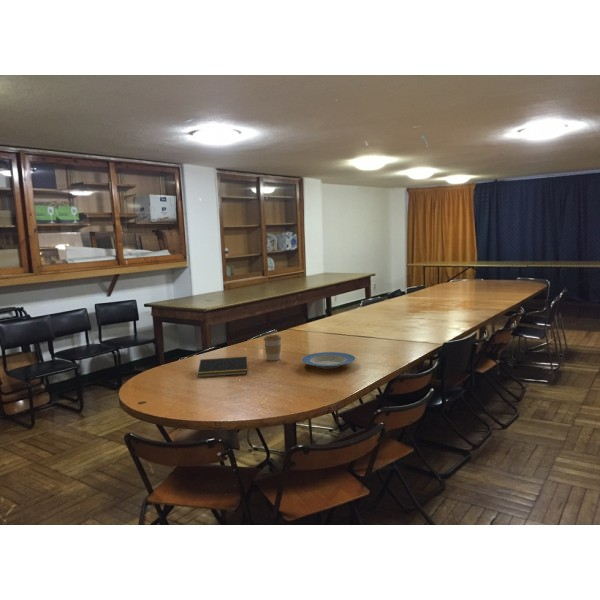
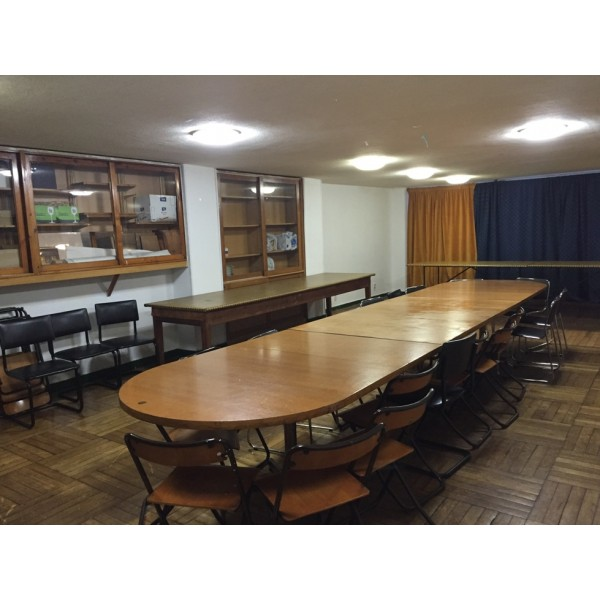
- notepad (223, 366)
- coffee cup (272, 346)
- plate (328, 361)
